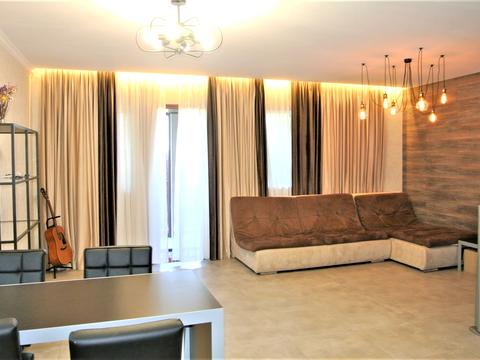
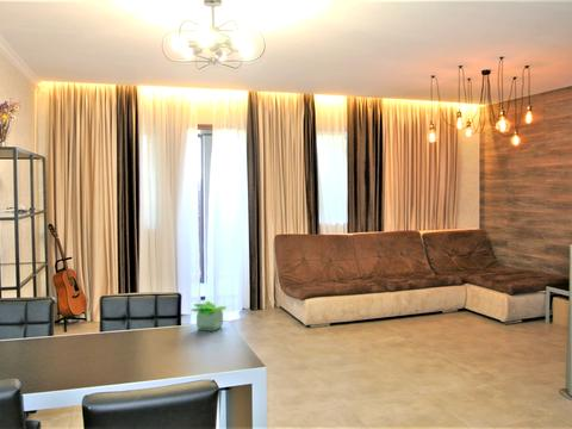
+ potted plant (207, 315)
